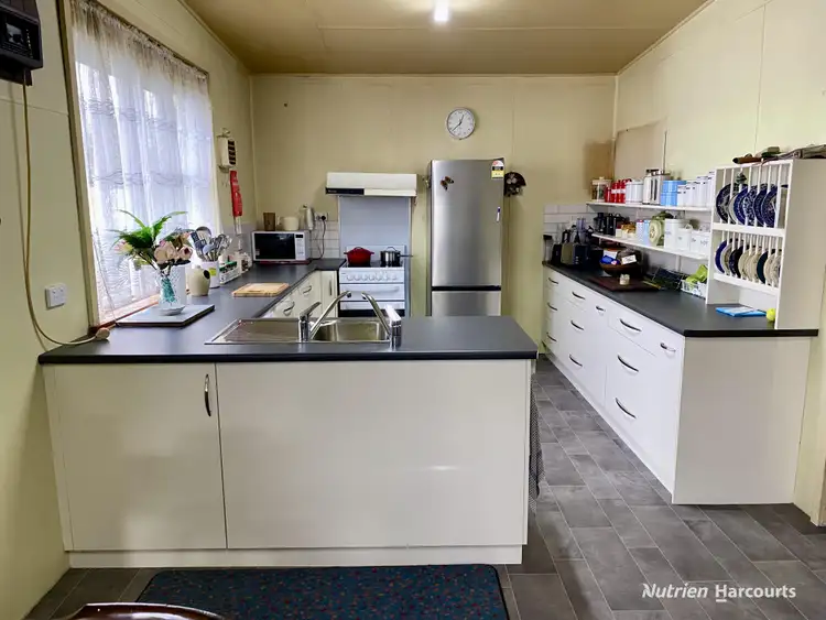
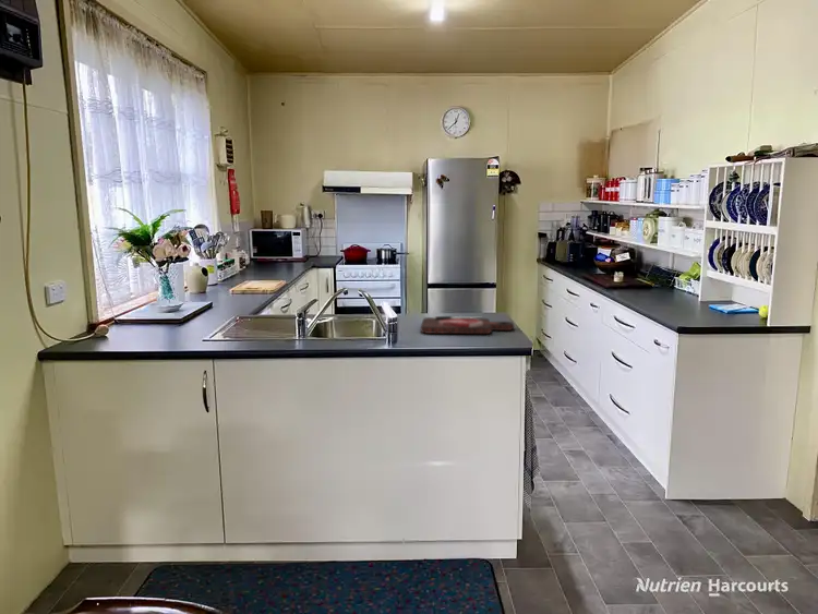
+ cutting board (467, 322)
